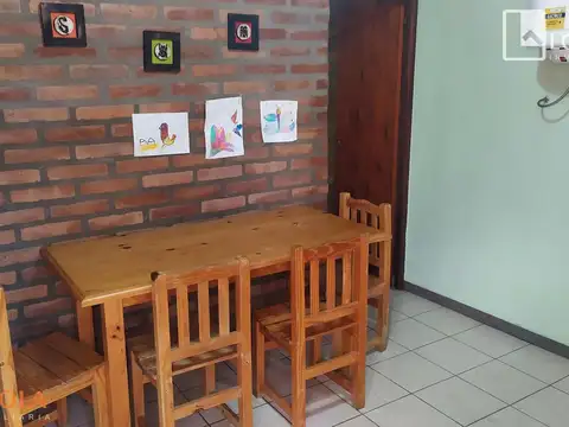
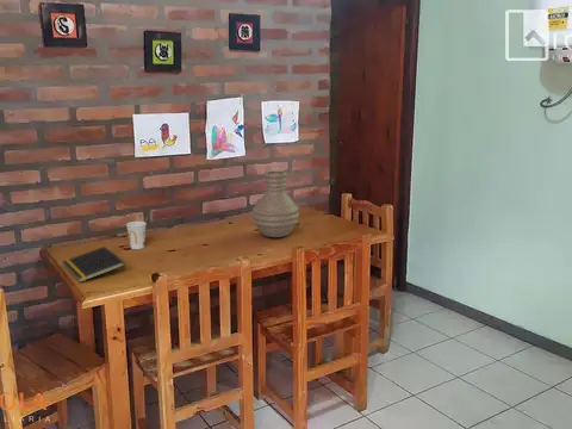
+ vase (275, 204)
+ notepad (93, 262)
+ cup (136, 235)
